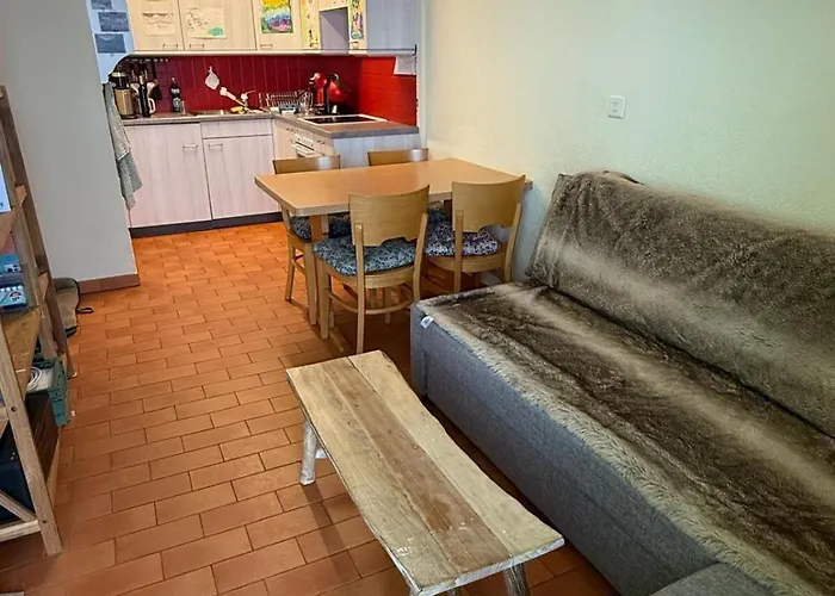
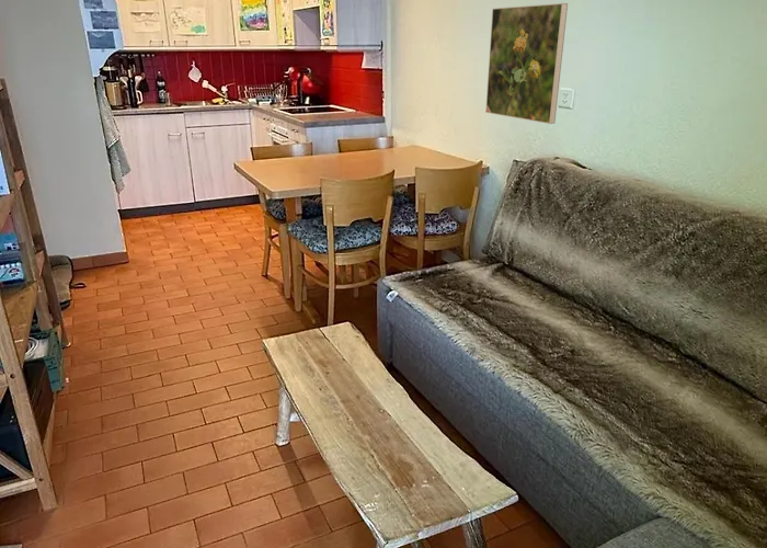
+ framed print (522, 64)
